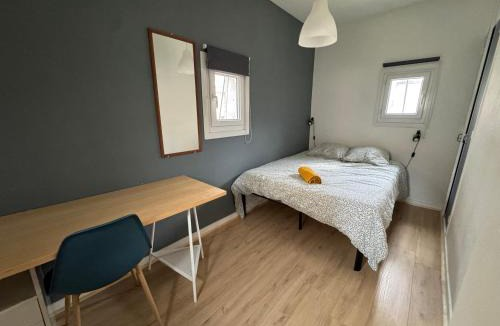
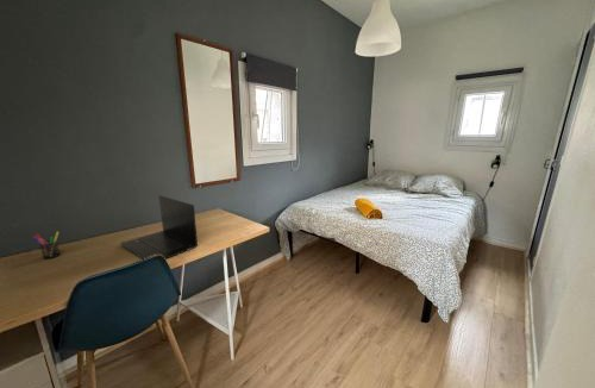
+ pen holder (49, 244)
+ laptop (162, 224)
